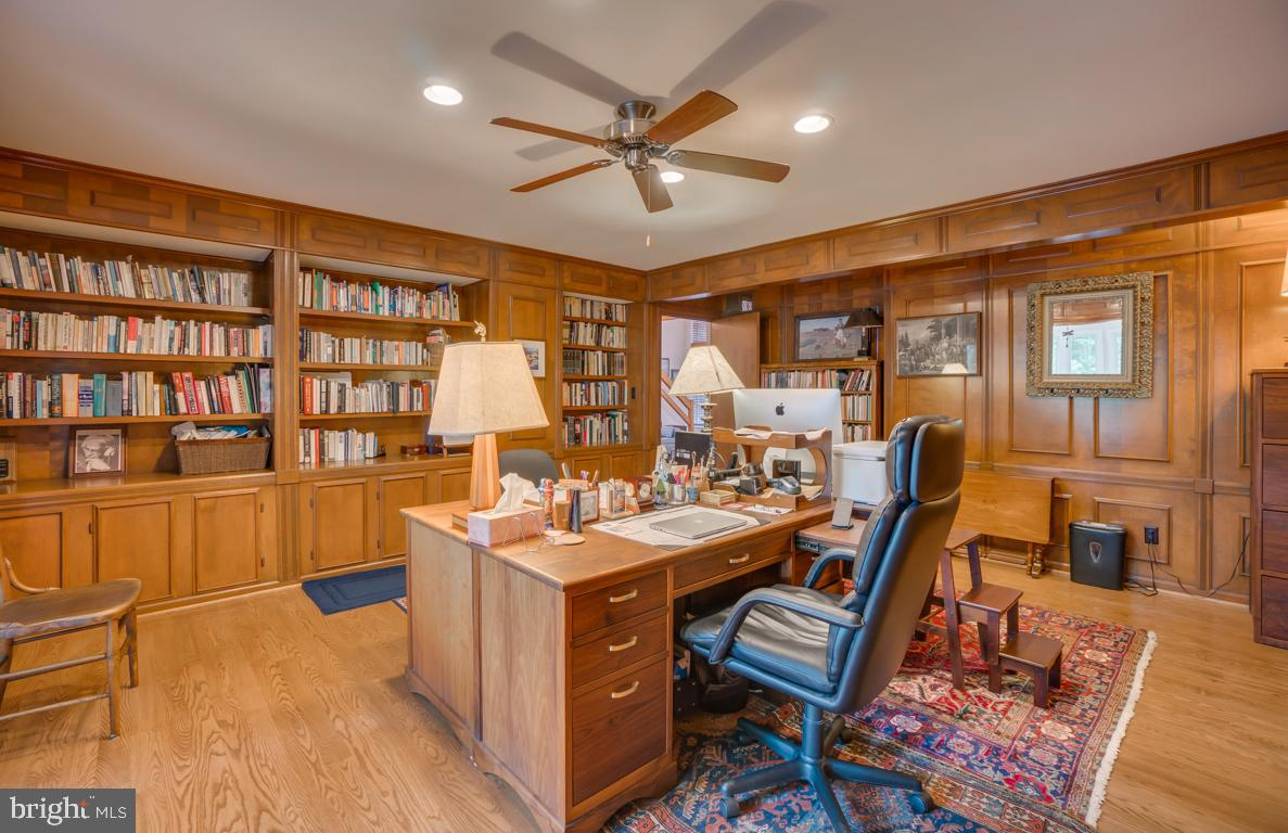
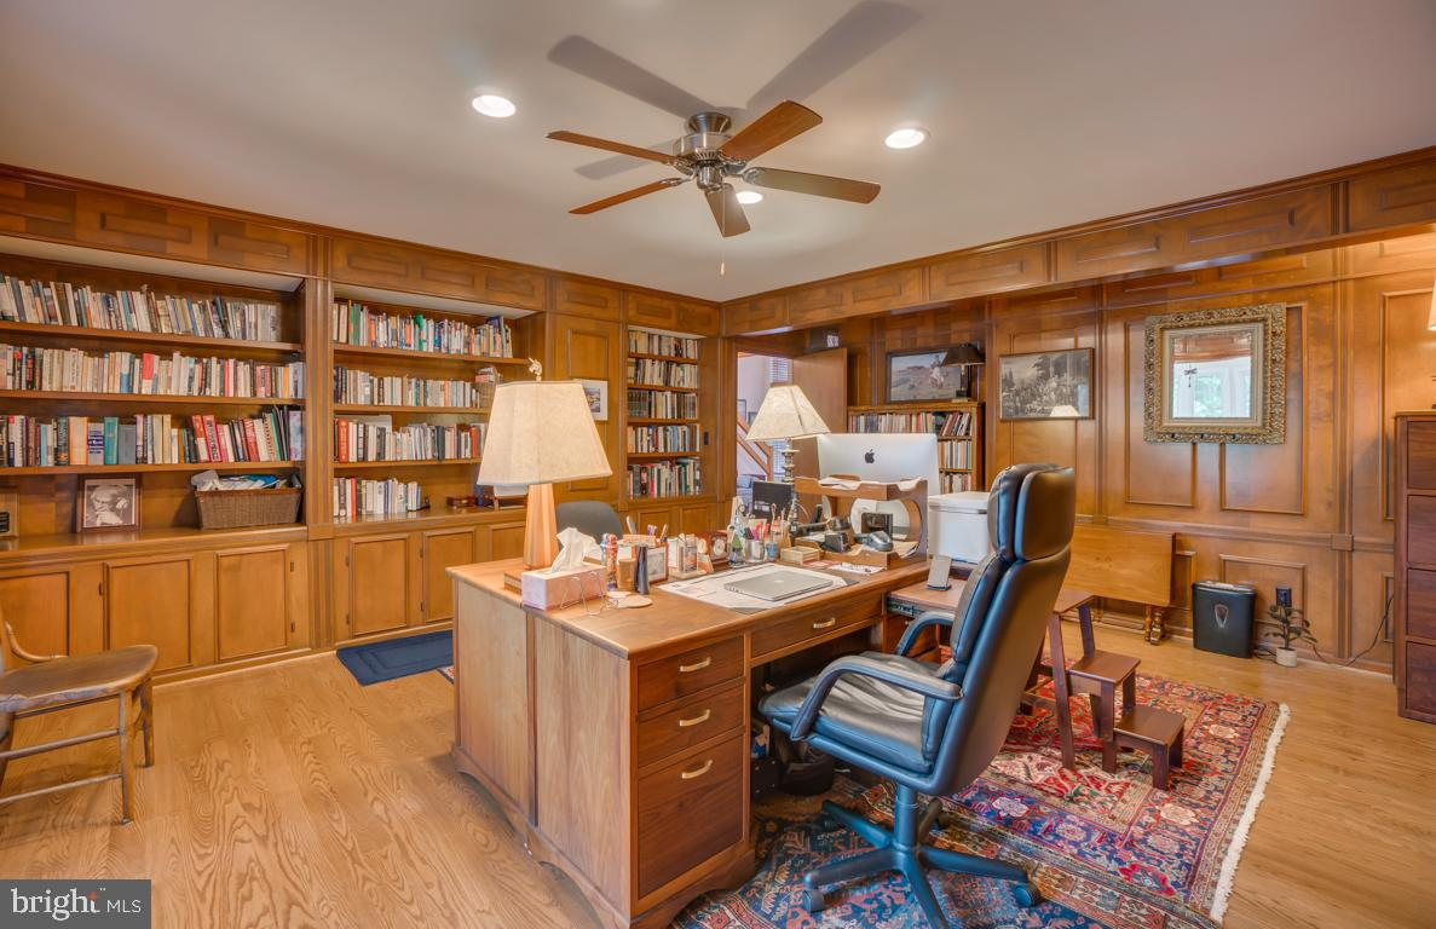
+ potted plant (1292, 631)
